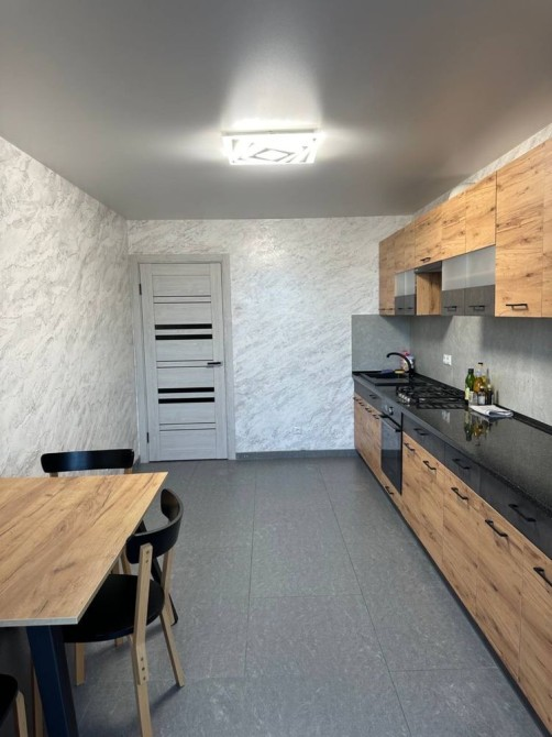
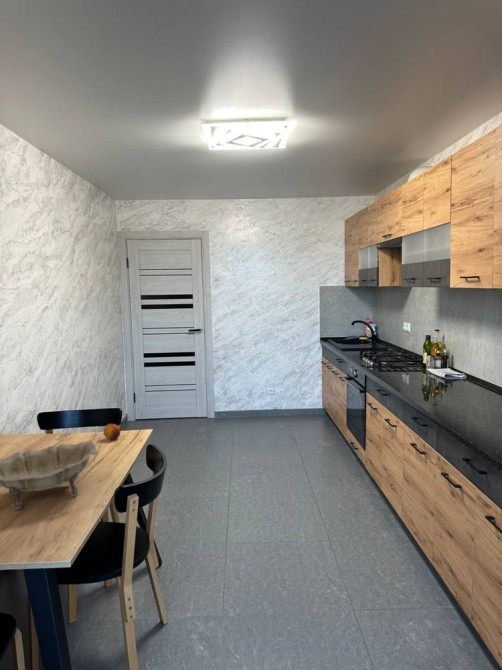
+ decorative bowl (43, 474)
+ fruit (112, 431)
